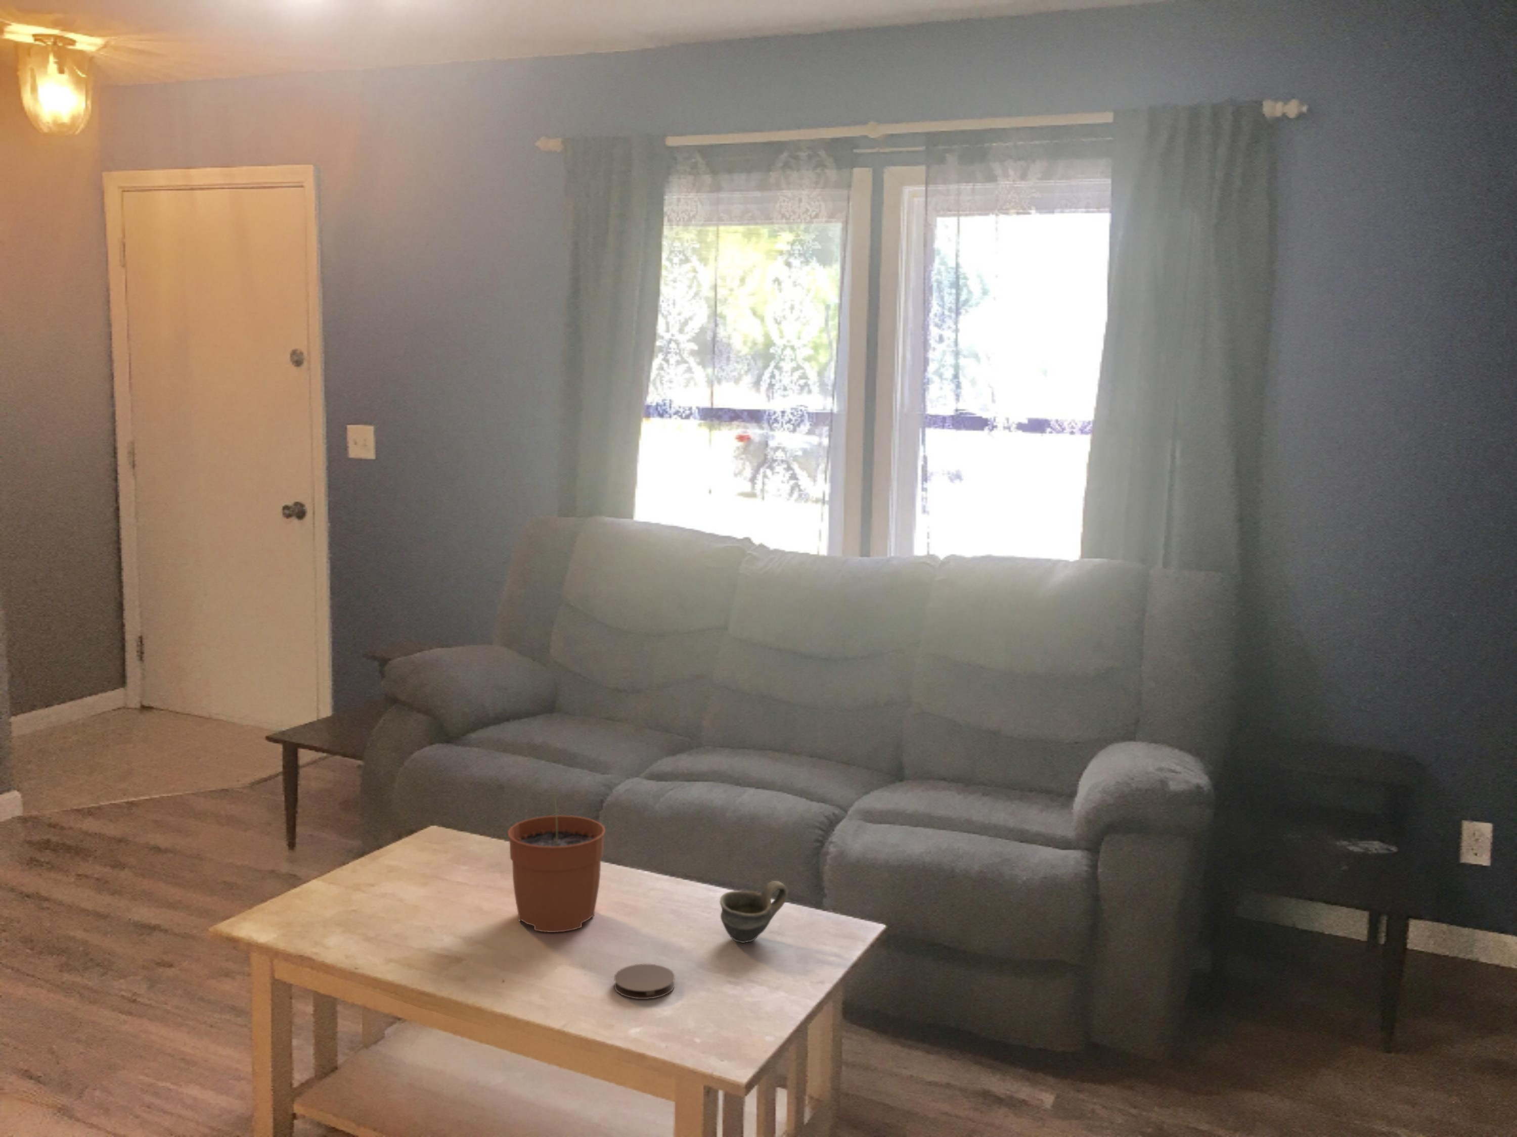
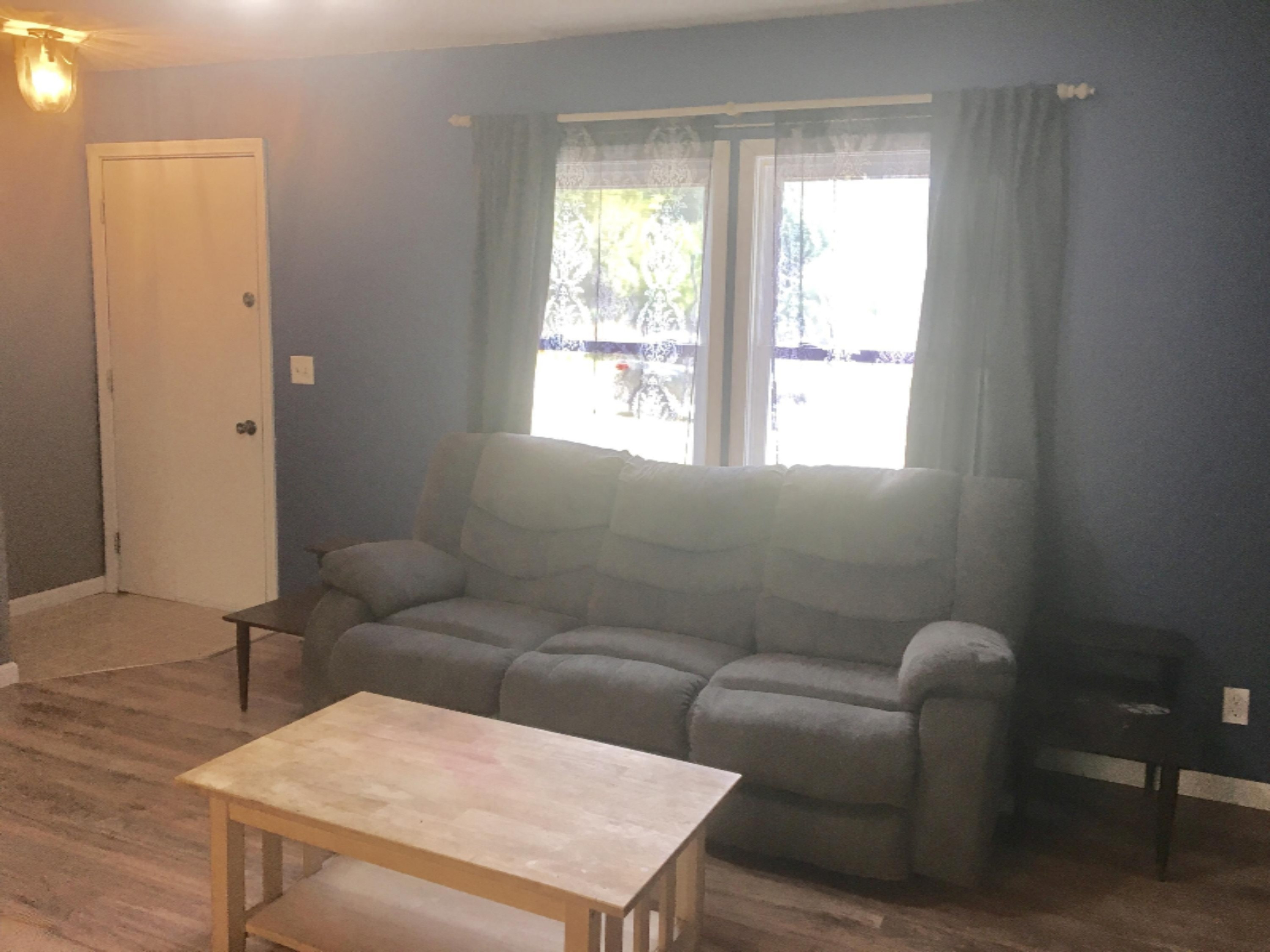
- plant pot (557, 852)
- coaster (644, 981)
- cup (751, 912)
